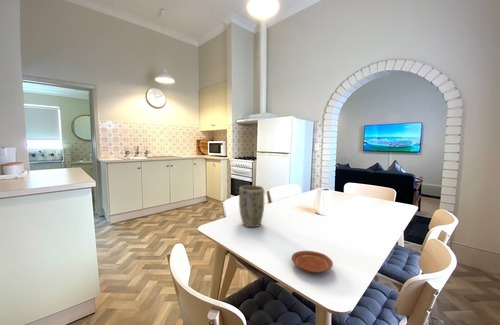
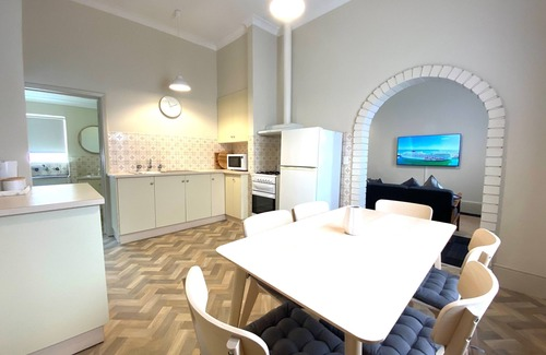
- plant pot (251, 205)
- plate (311, 263)
